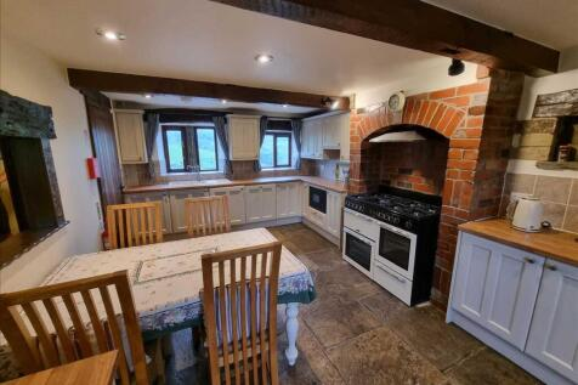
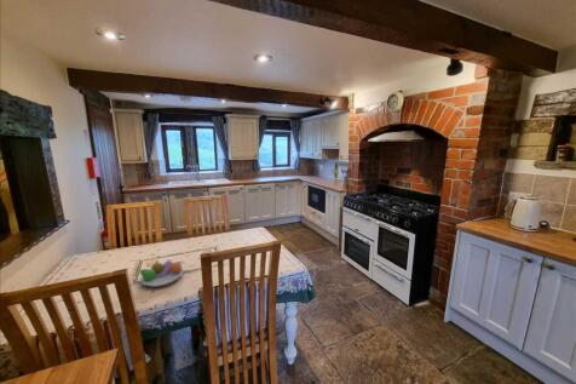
+ fruit bowl (160, 270)
